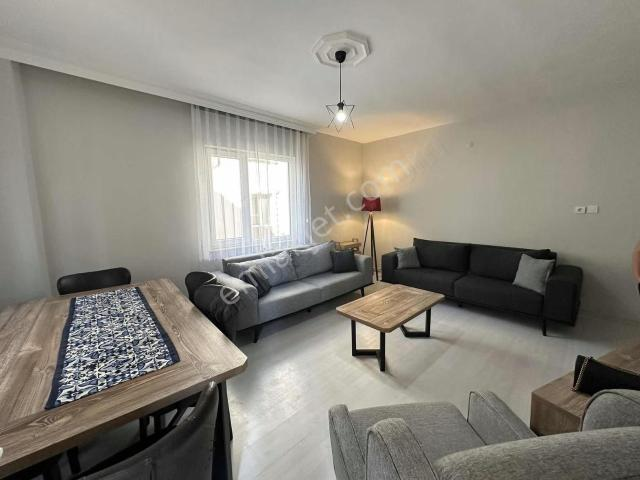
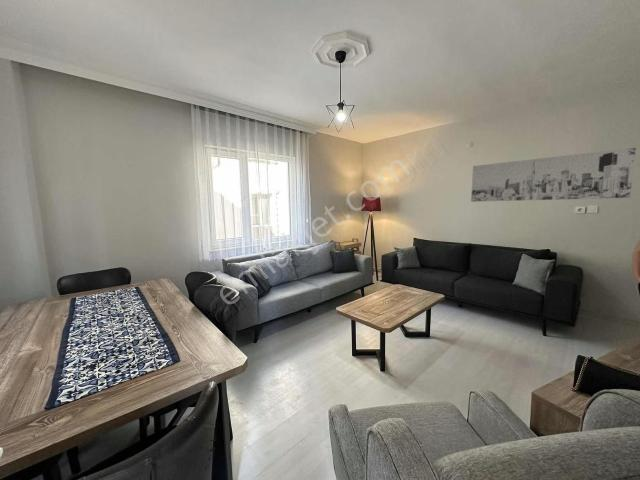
+ wall art (539, 179)
